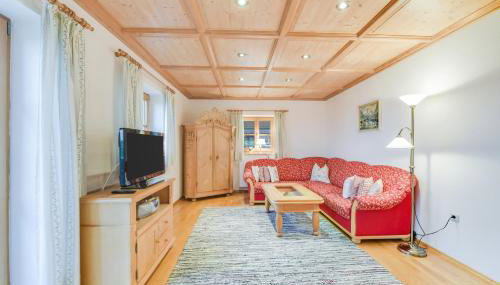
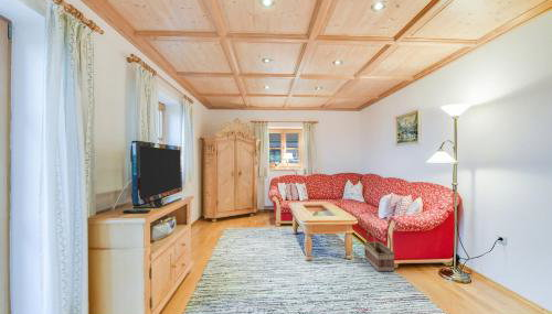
+ basket (379, 248)
